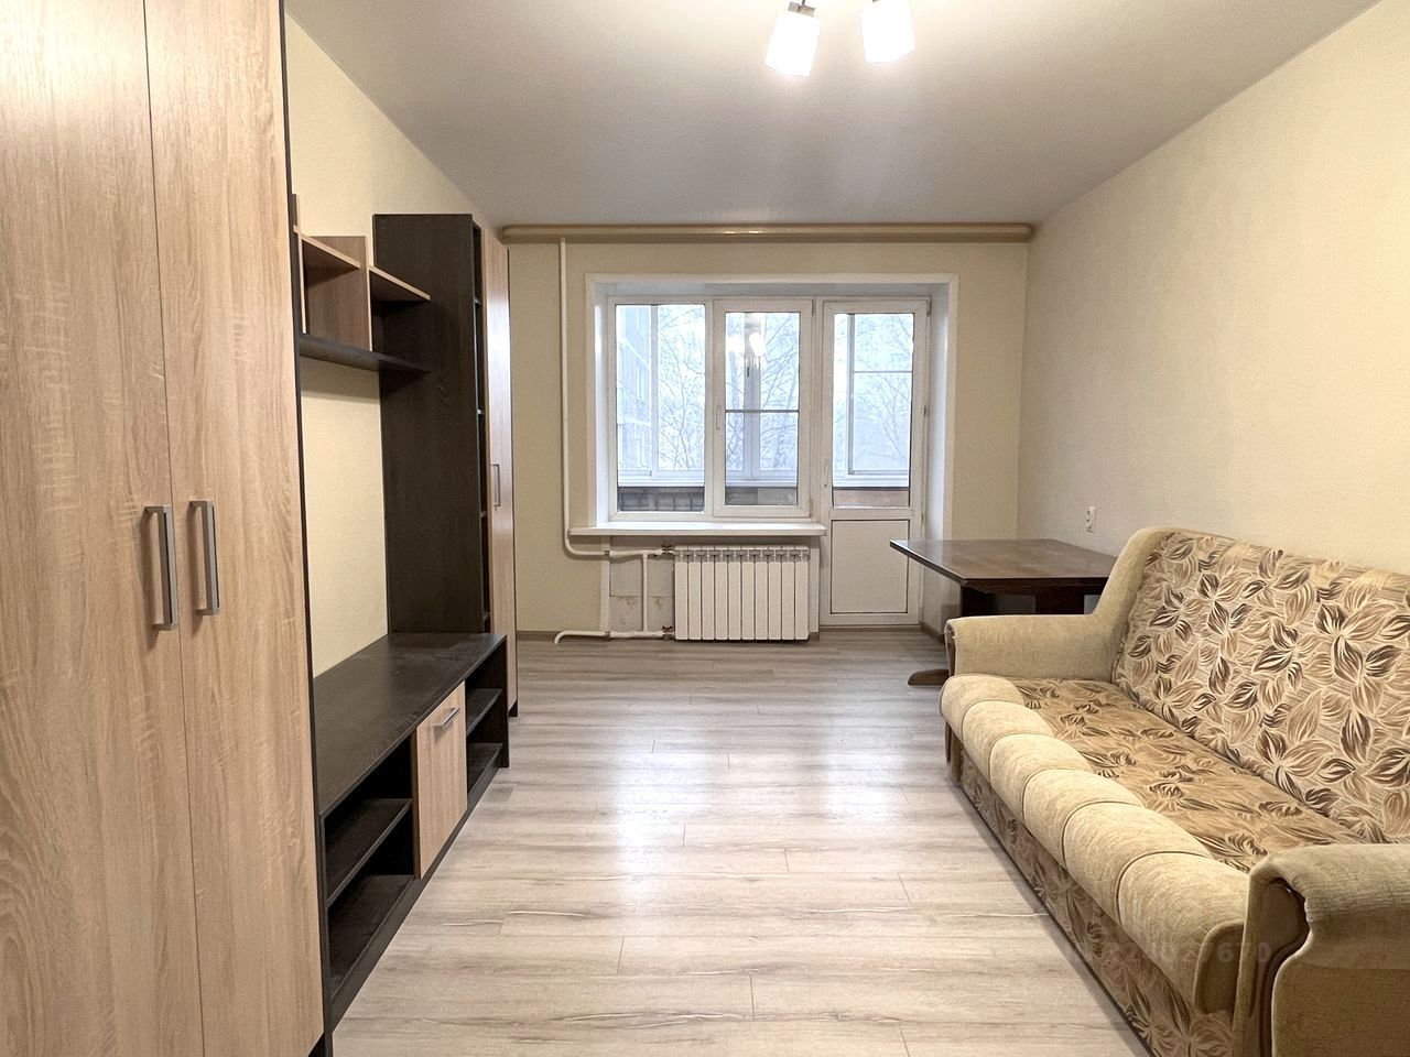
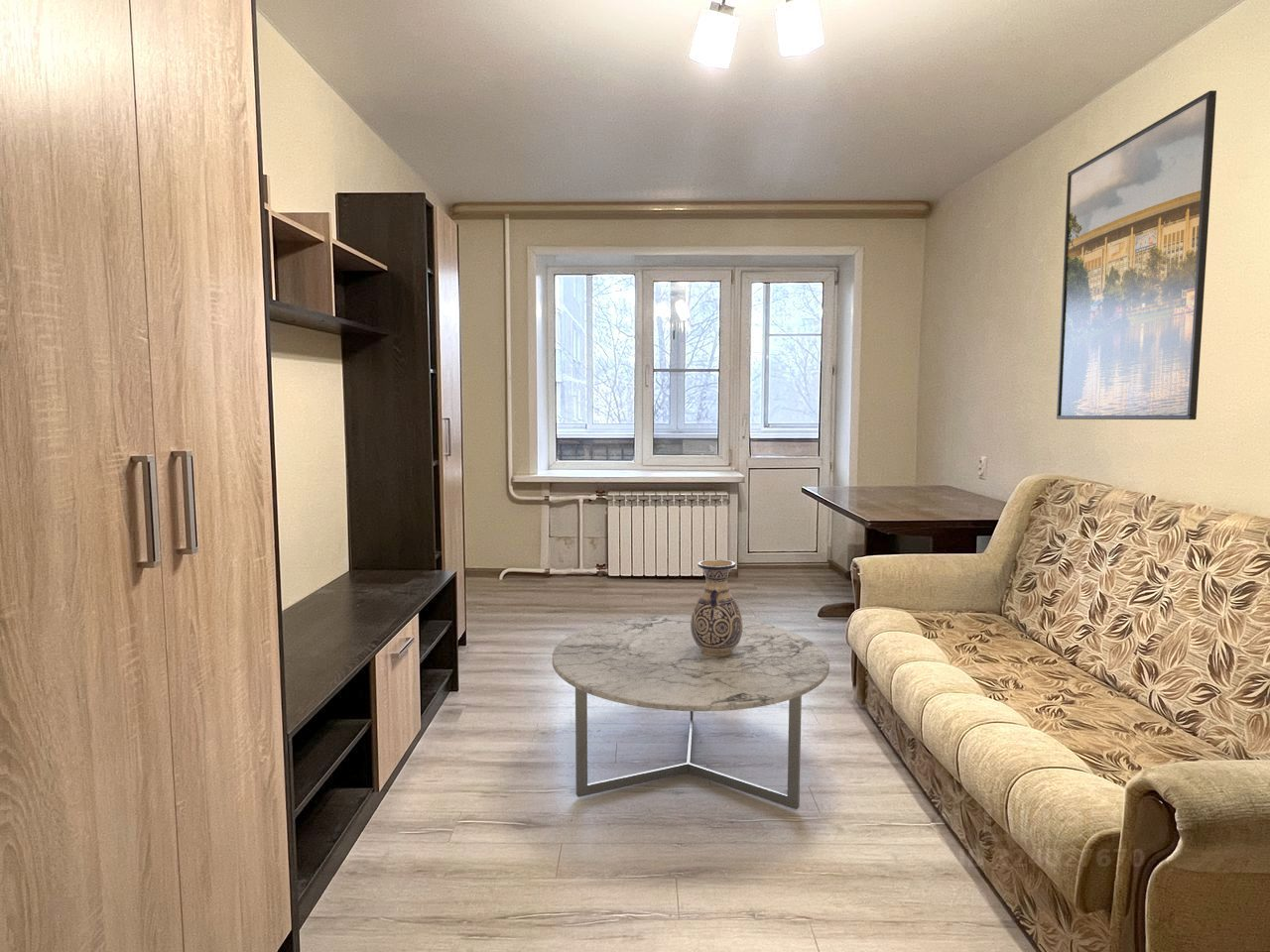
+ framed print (1123, 280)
+ coffee table (688, 710)
+ vase (716, 607)
